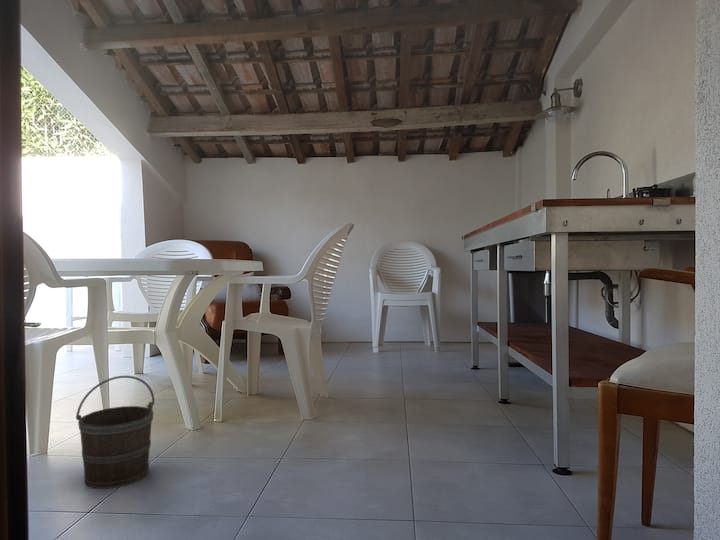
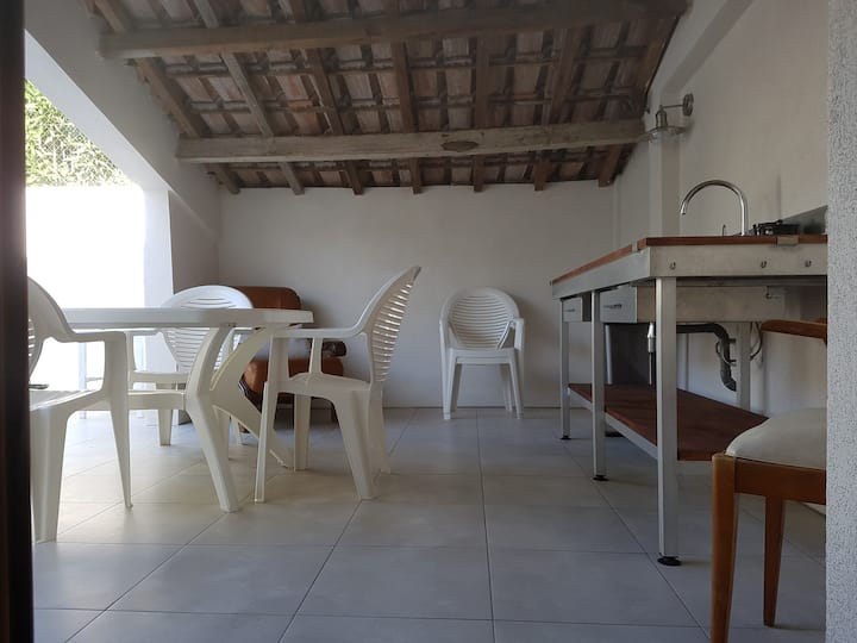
- bucket (117, 425)
